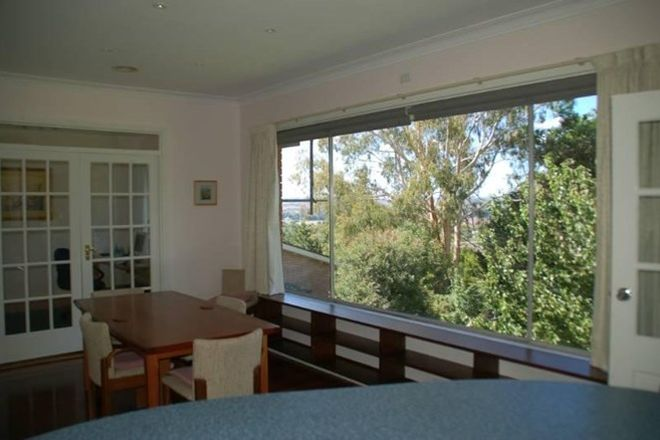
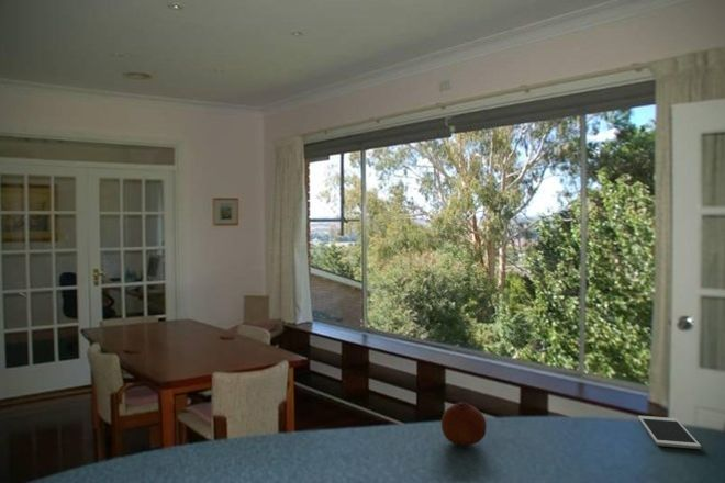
+ cell phone (667, 430)
+ fruit (464, 423)
